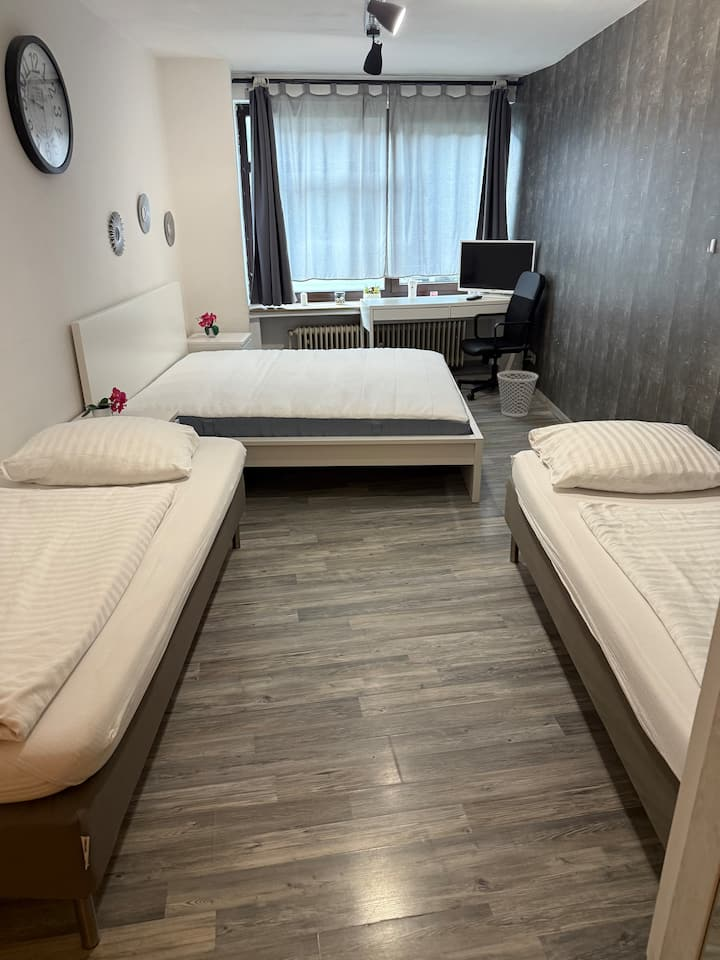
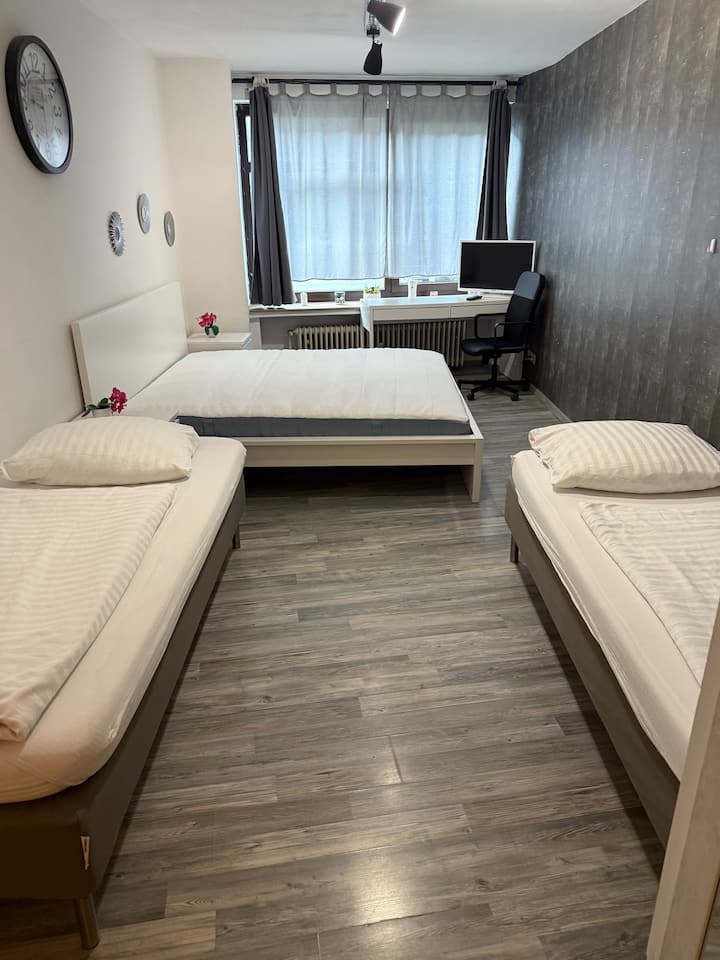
- wastebasket (516, 394)
